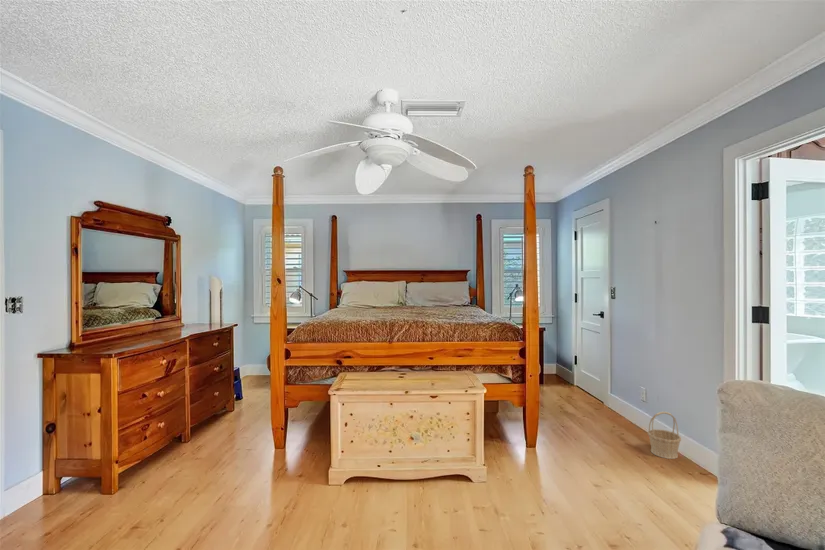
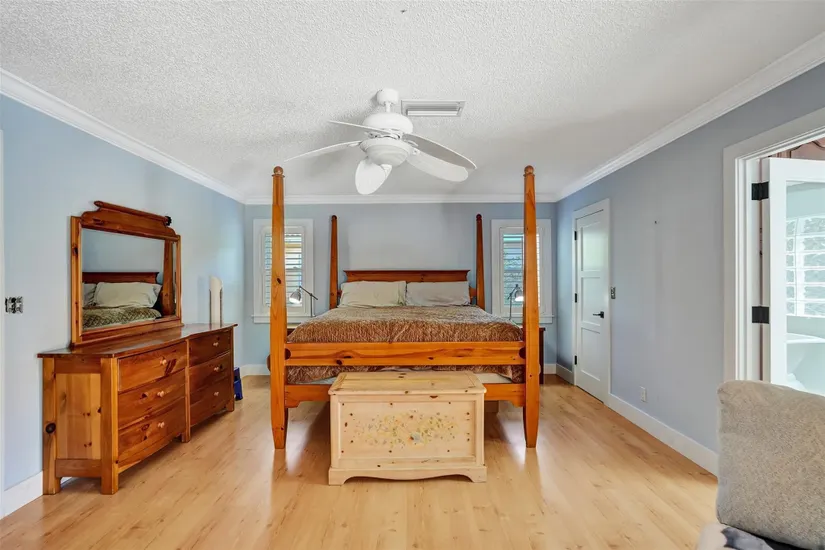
- basket (664, 432)
